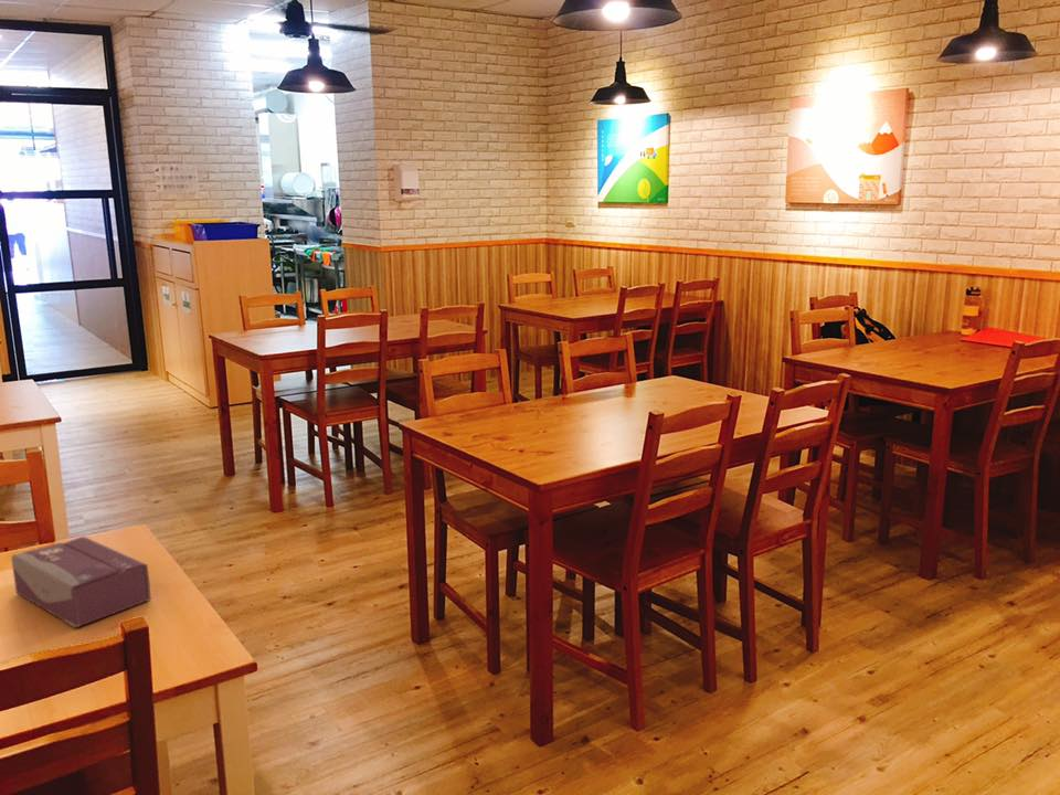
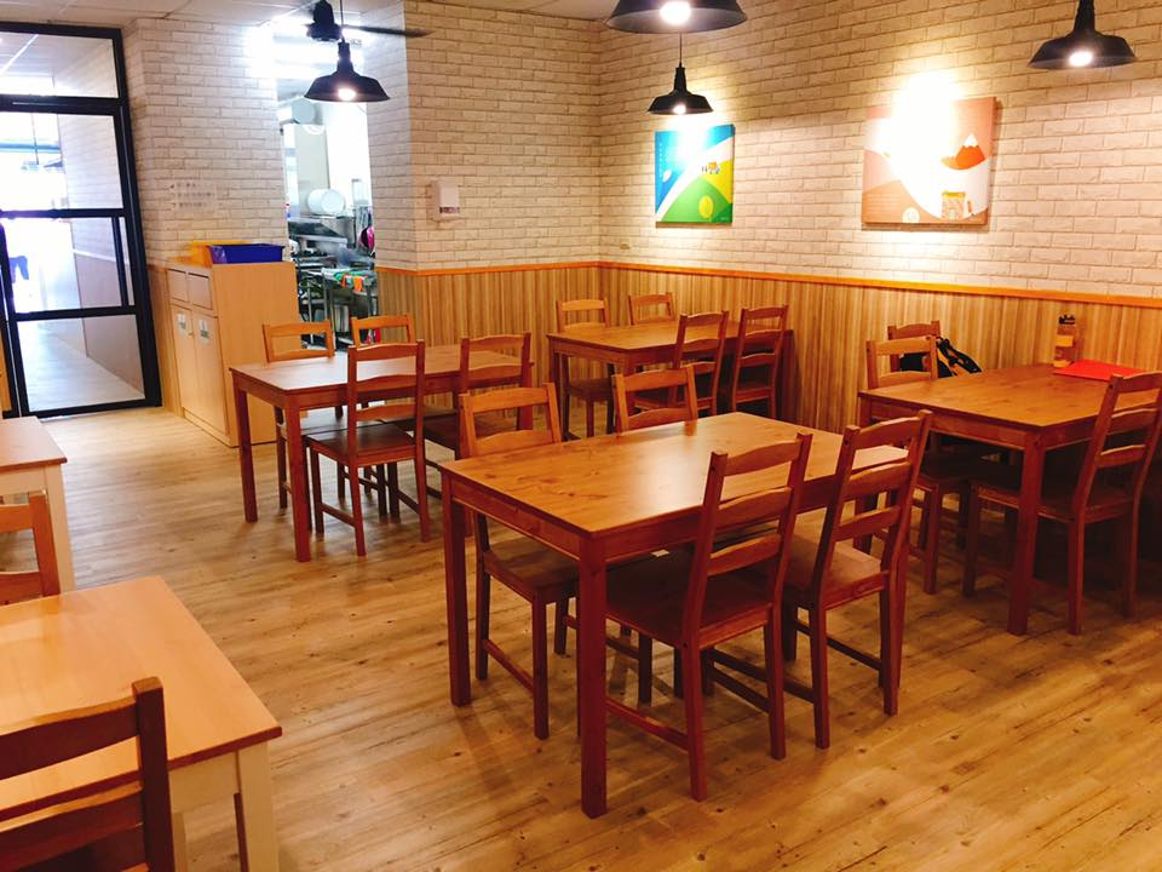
- tissue box (81, 576)
